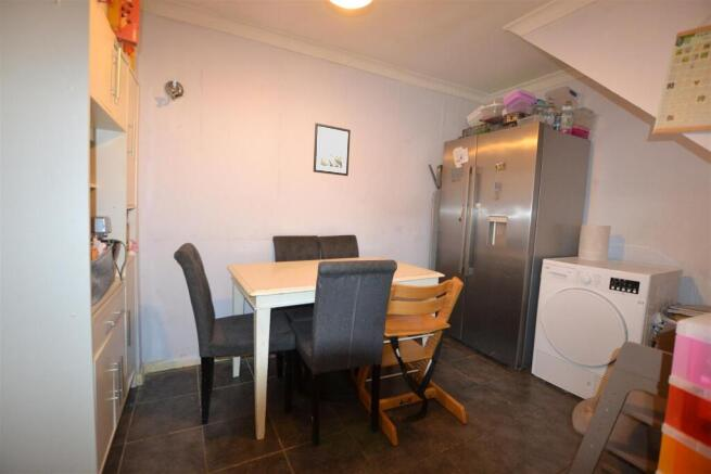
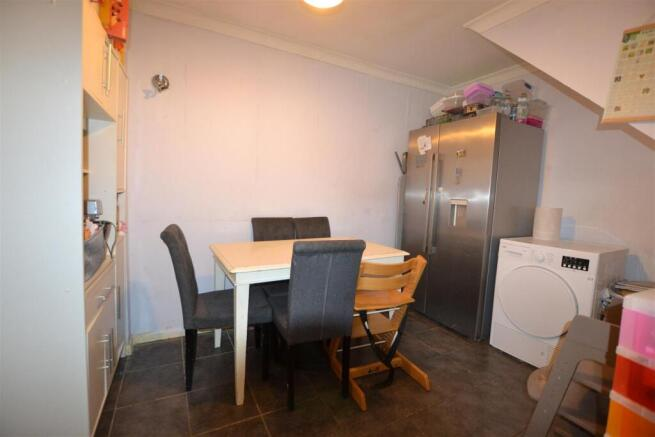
- wall art (332, 150)
